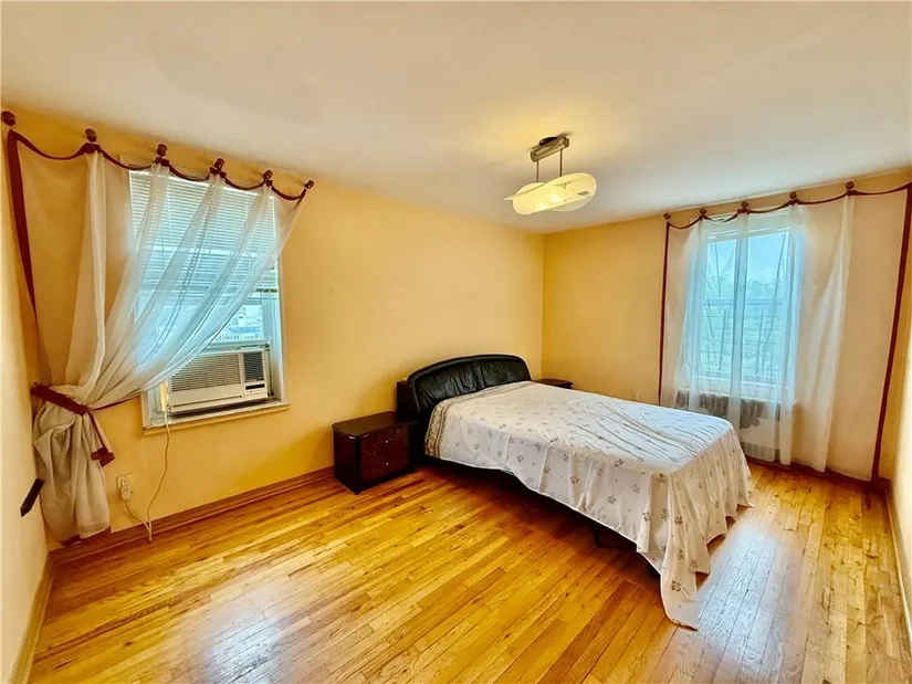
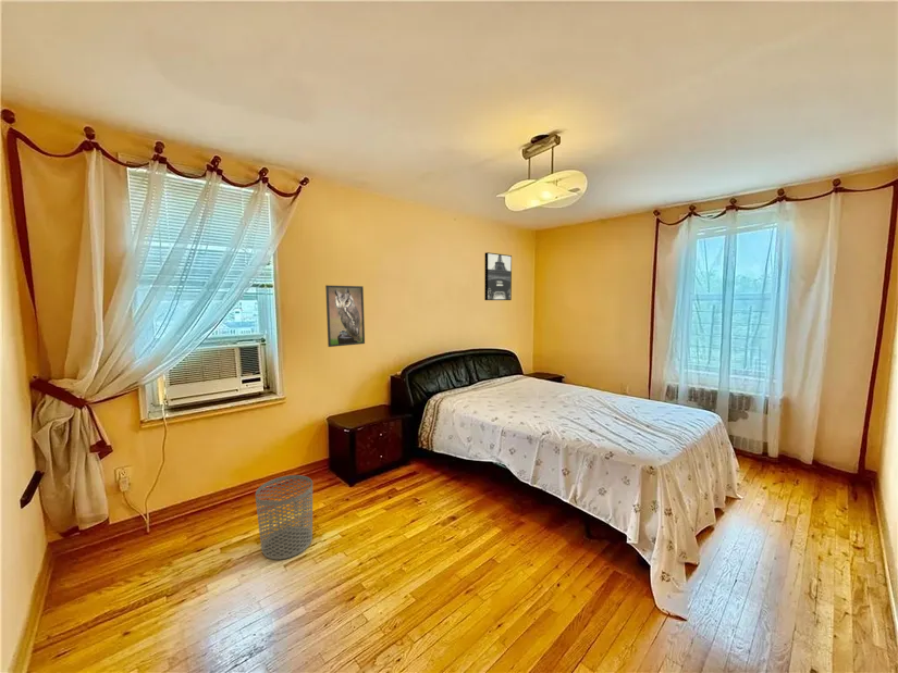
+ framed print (345, 315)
+ waste bin (286, 515)
+ wall art (499, 277)
